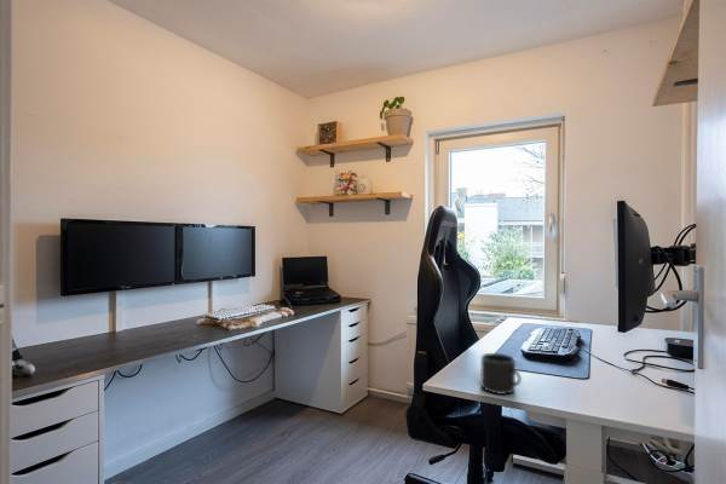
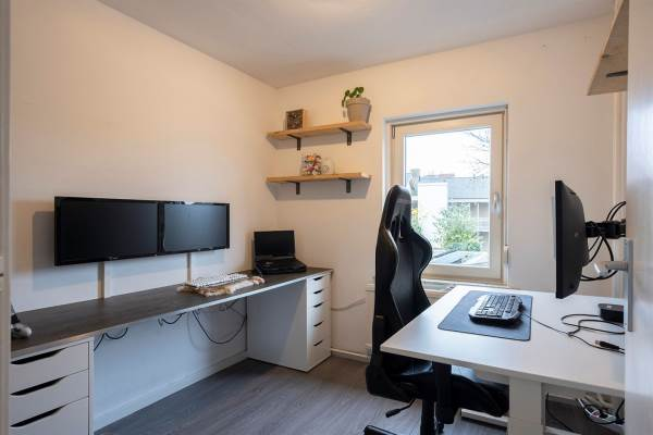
- mug (501, 374)
